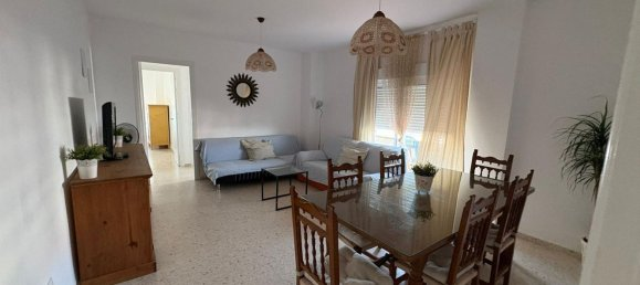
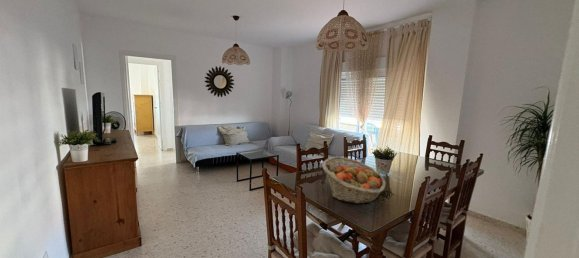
+ fruit basket (353, 178)
